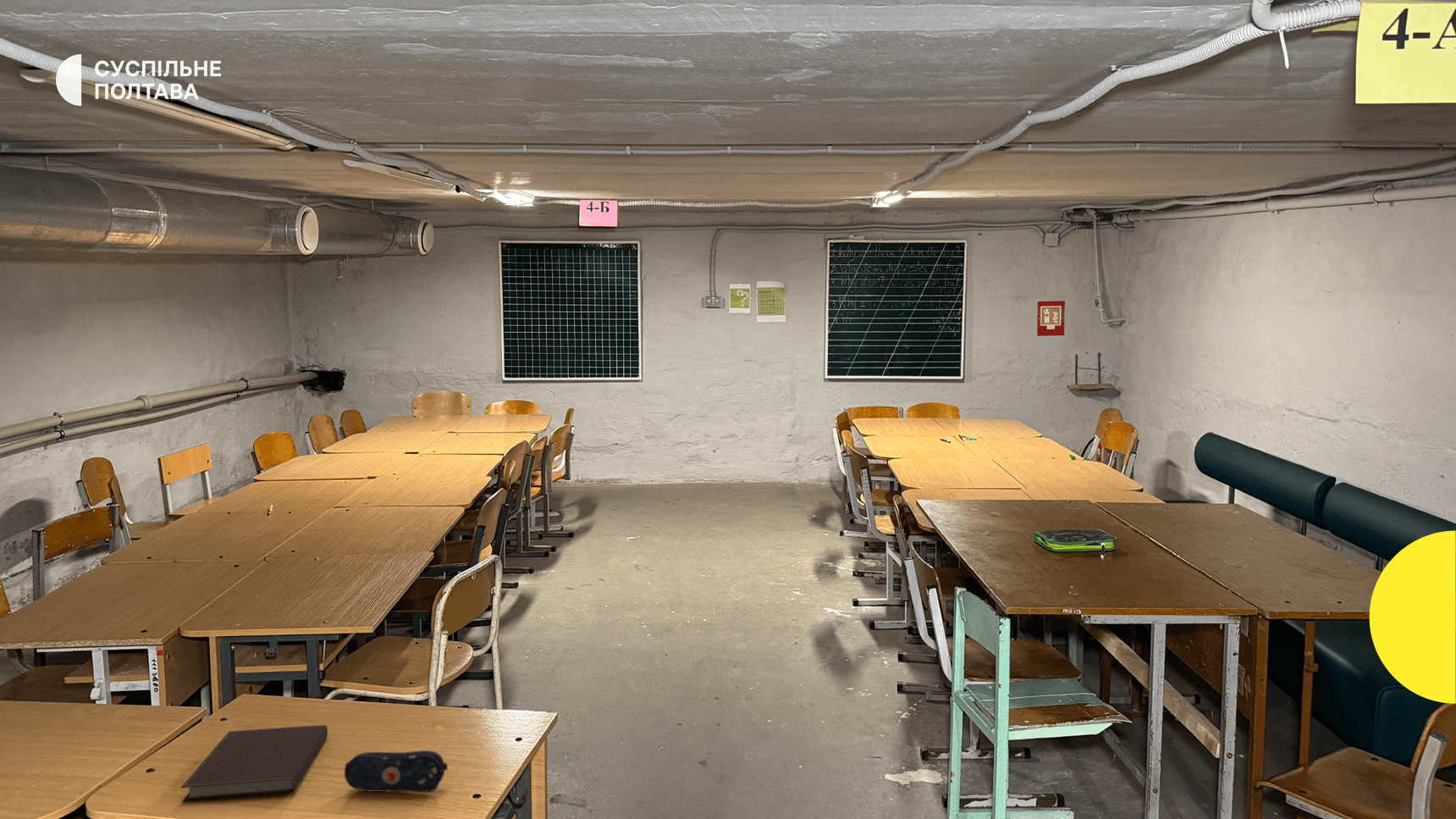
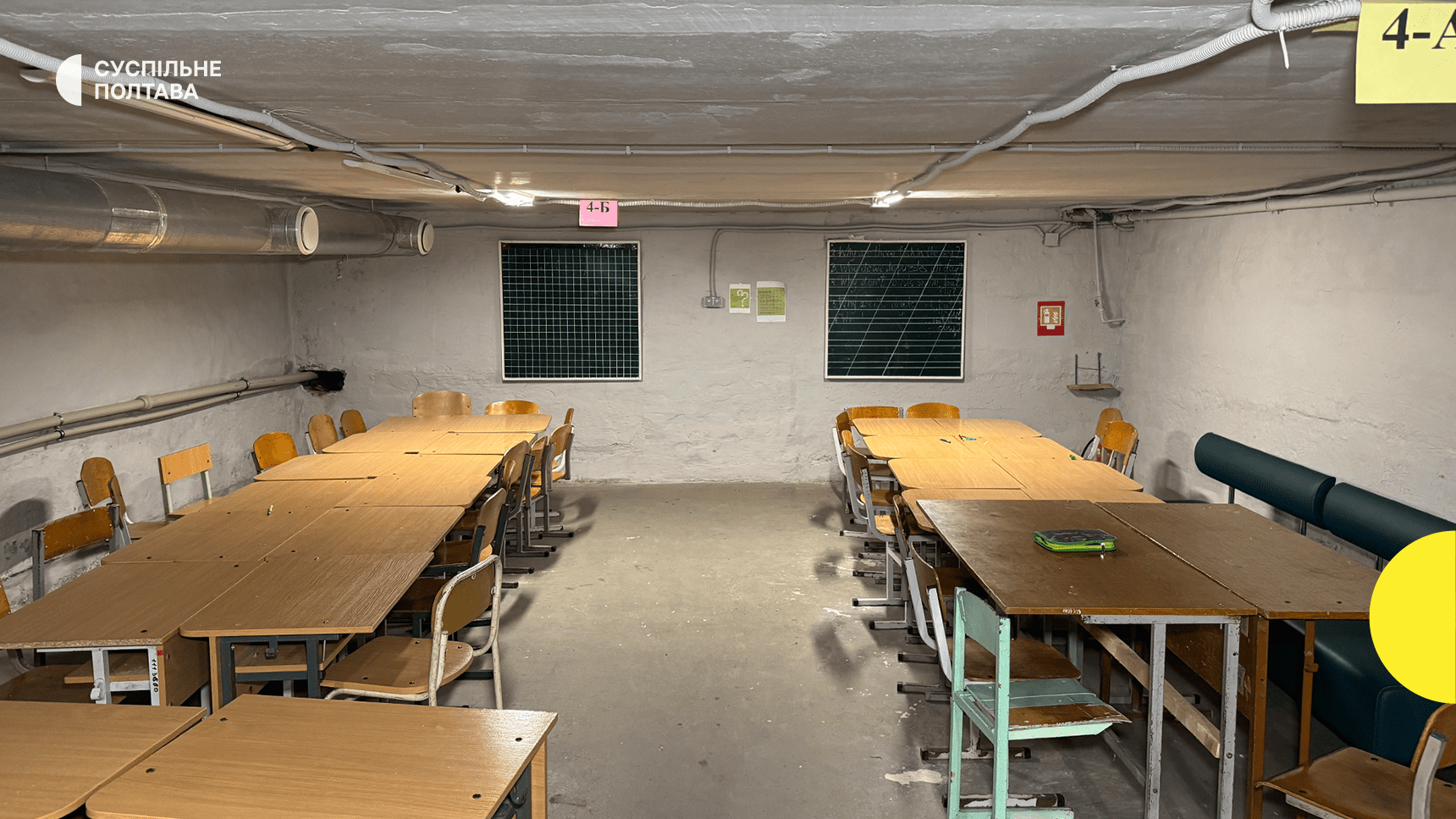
- notebook (260, 761)
- pencil case (394, 772)
